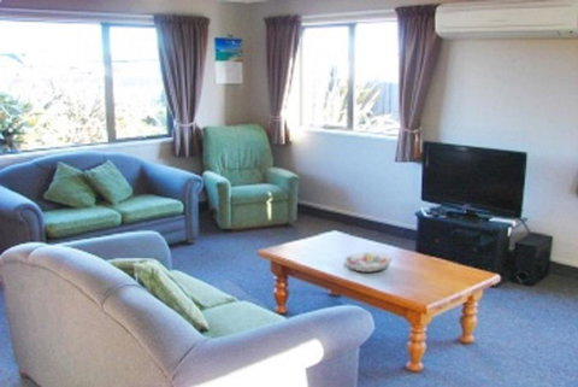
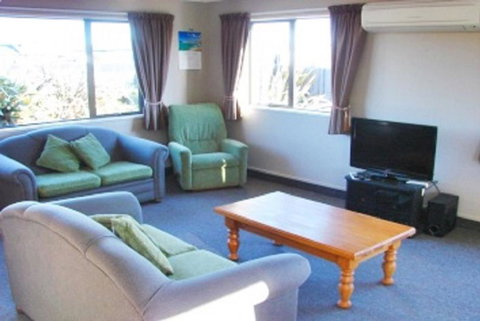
- decorative bowl (367, 262)
